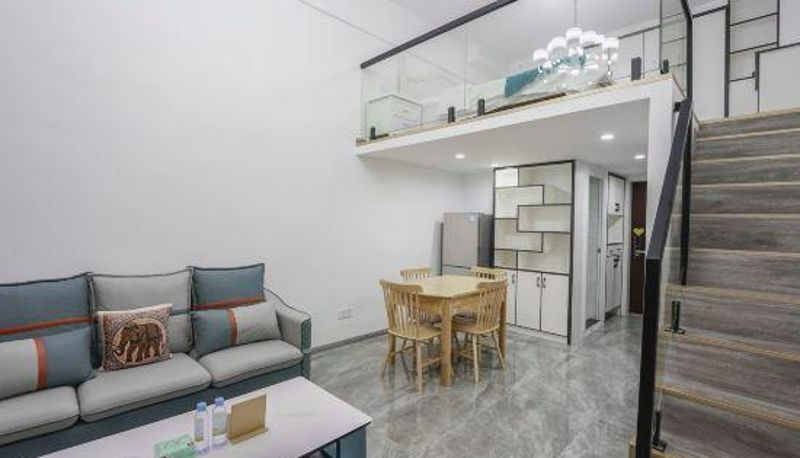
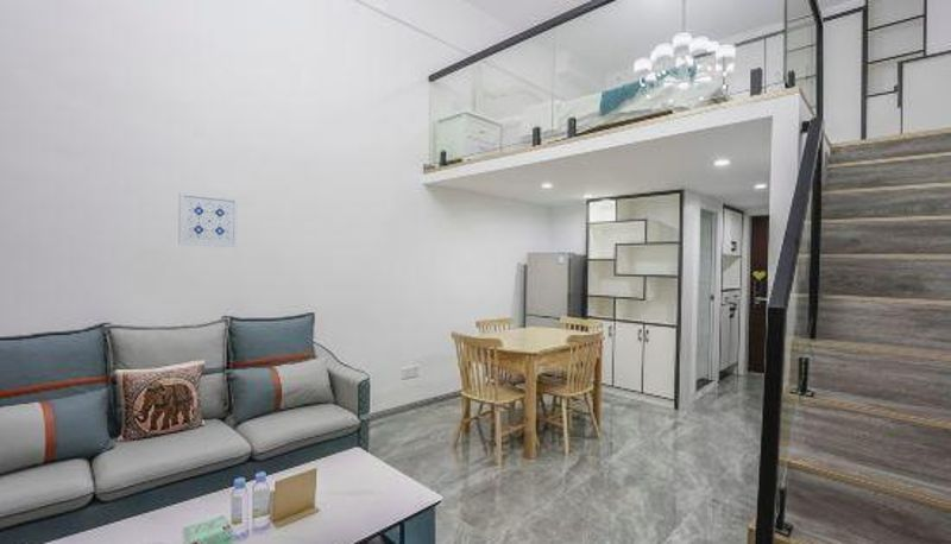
+ wall art (209, 220)
